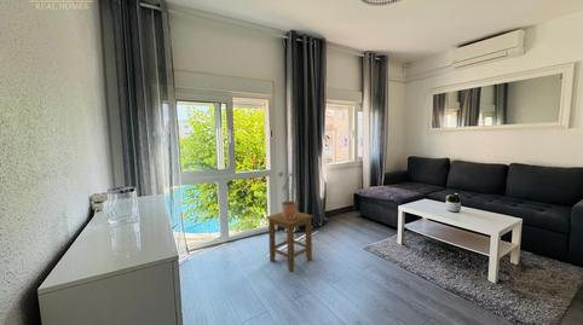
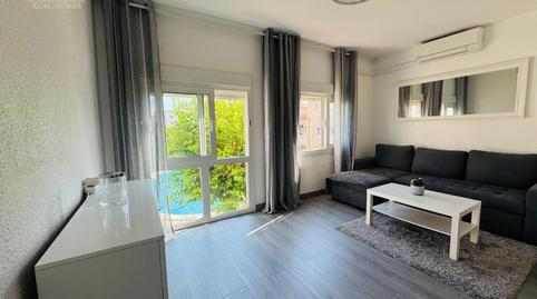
- stool (290, 238)
- potted plant (289, 195)
